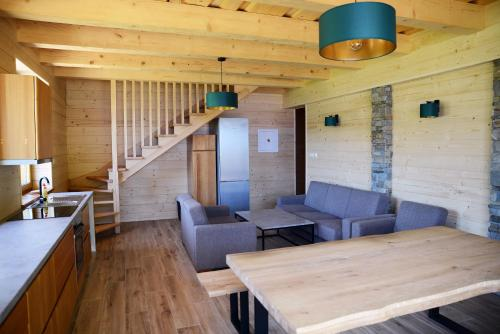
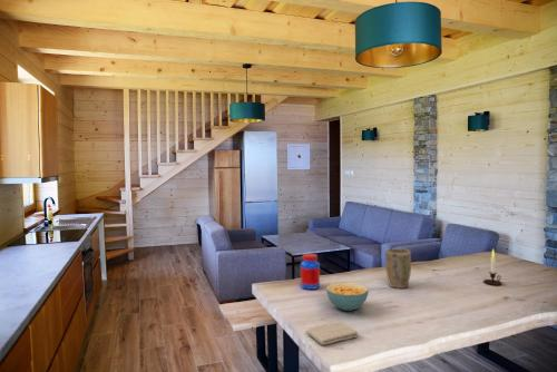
+ candle (494, 265)
+ cereal bowl (346, 297)
+ jar (310, 271)
+ plant pot (398, 267)
+ washcloth (332, 332)
